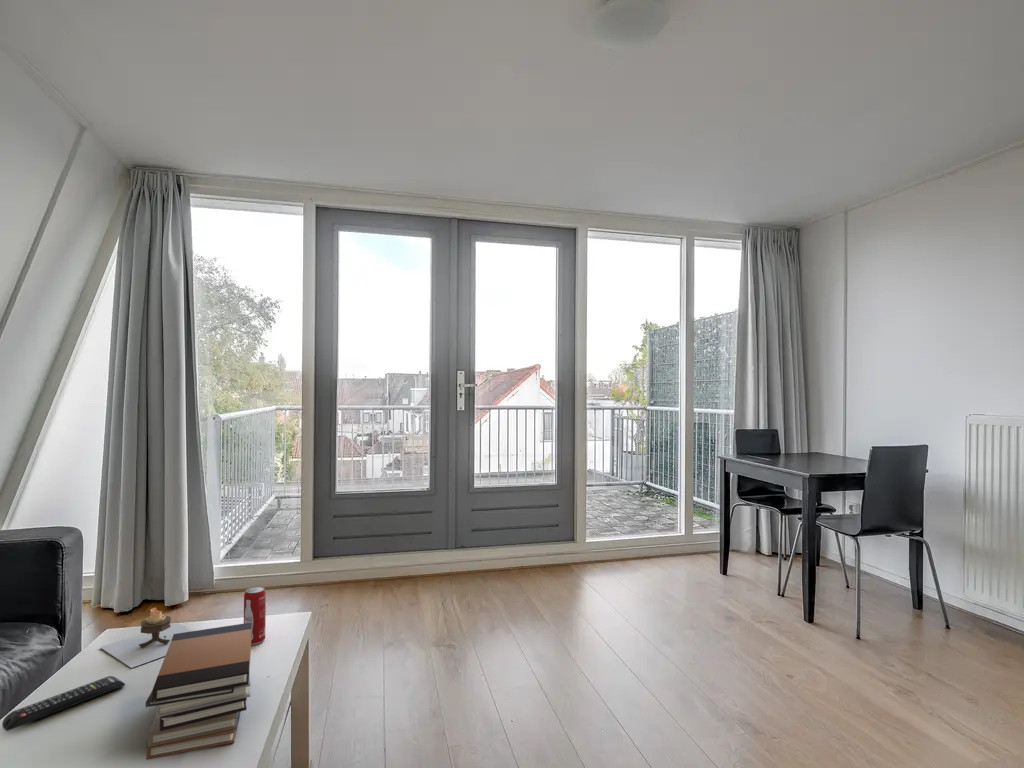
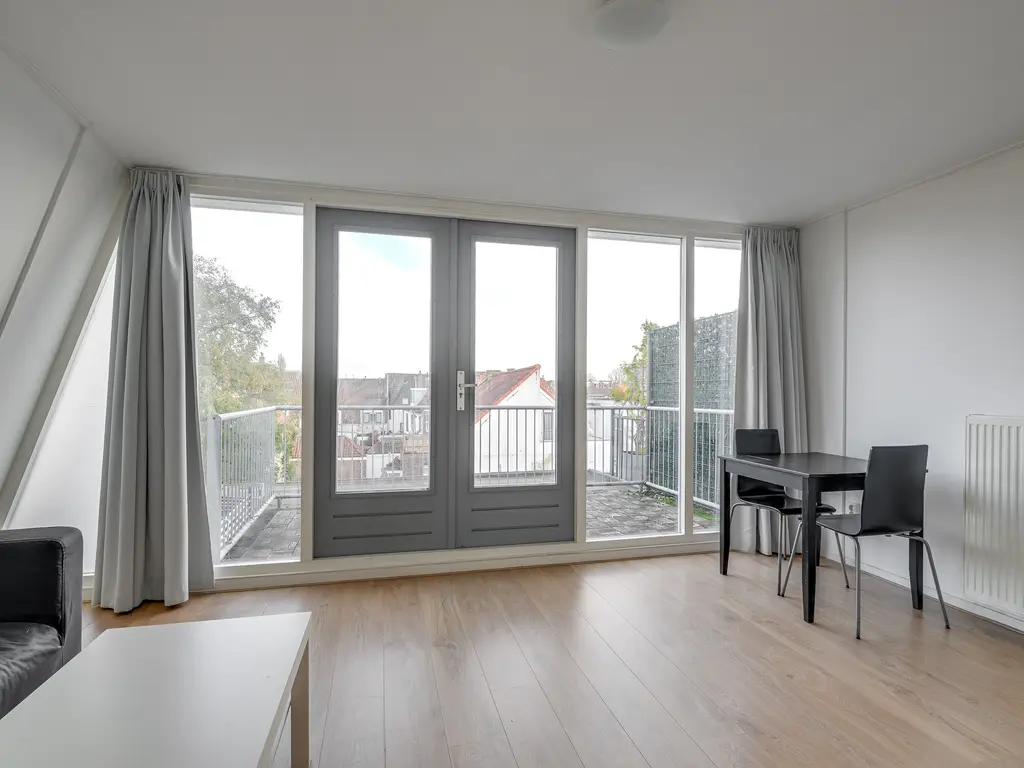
- book stack (205, 682)
- candle (155, 625)
- beverage can (254, 615)
- remote control (67, 700)
